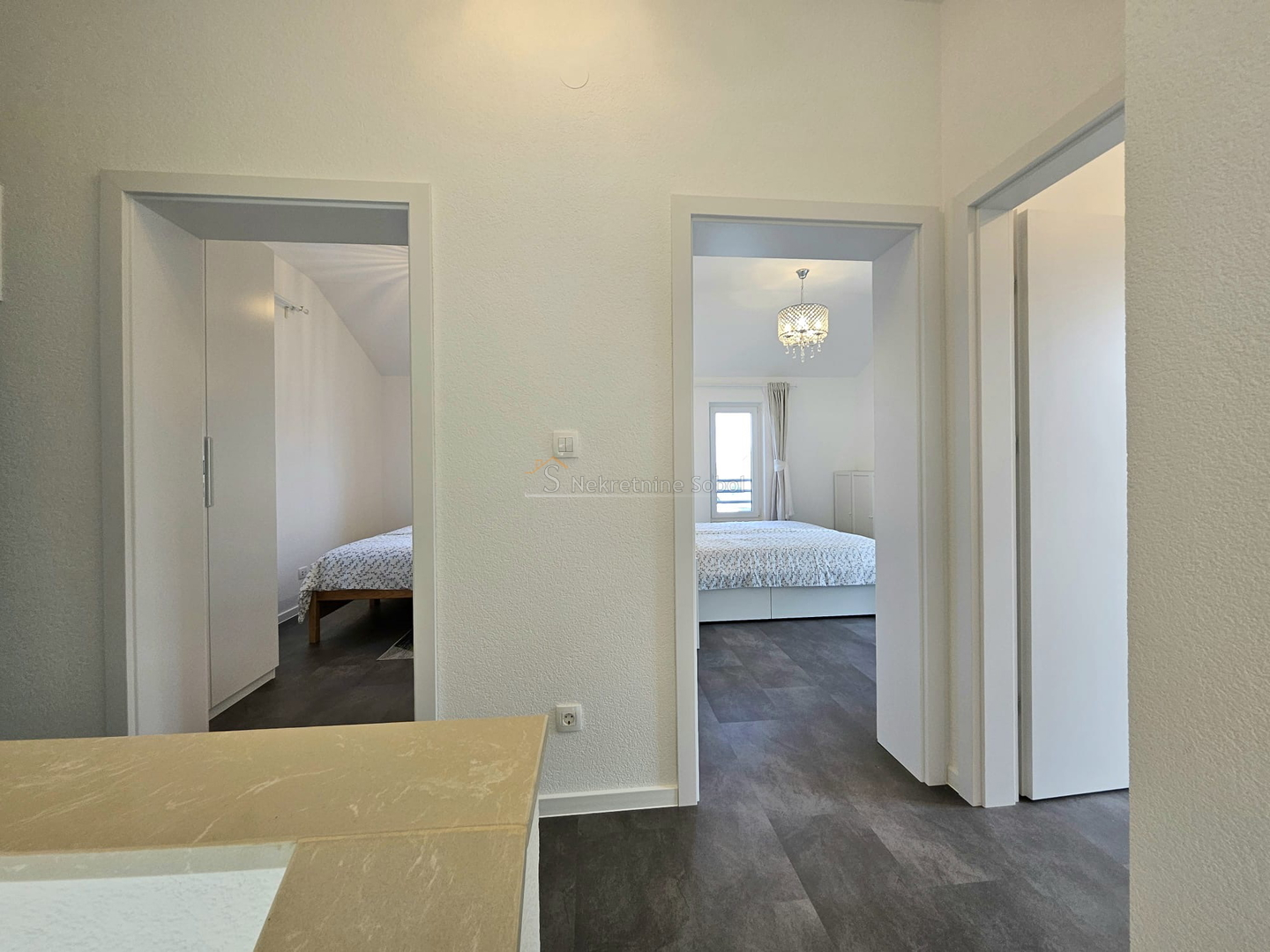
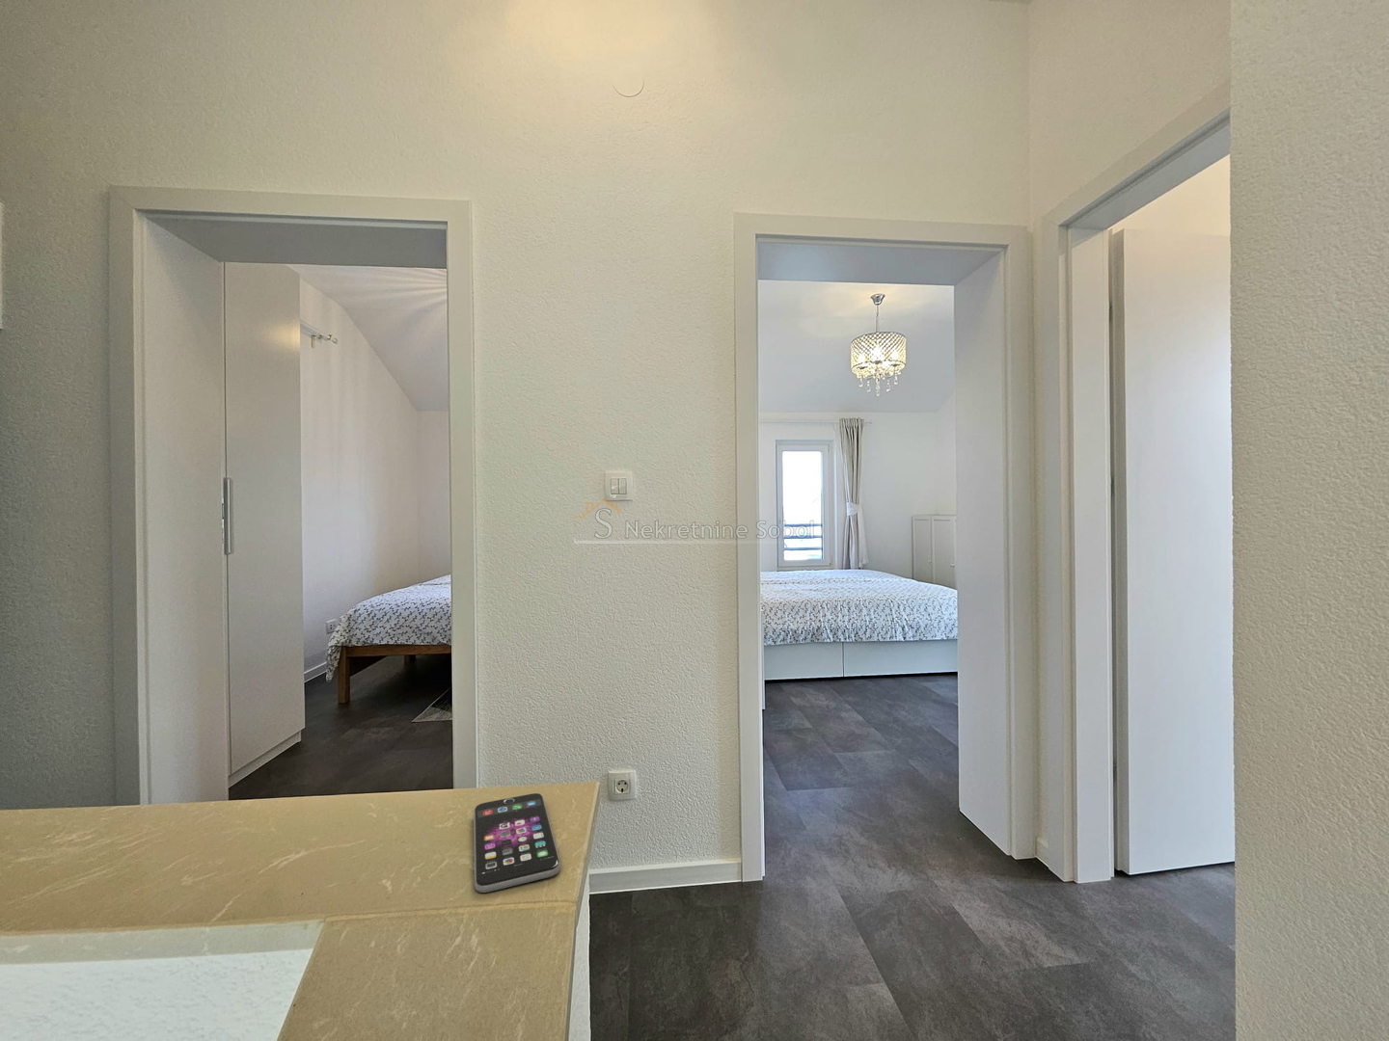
+ smartphone (513, 835)
